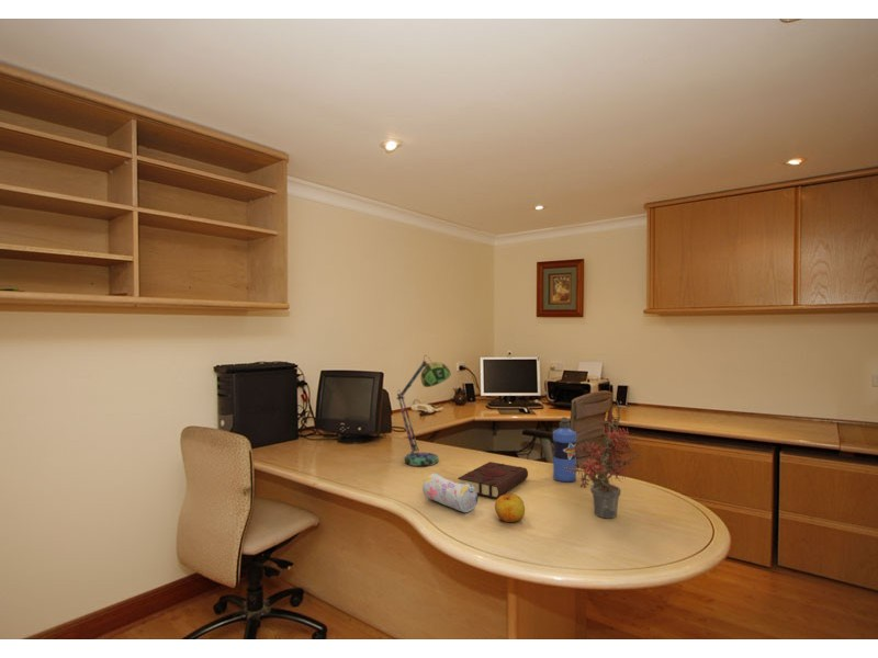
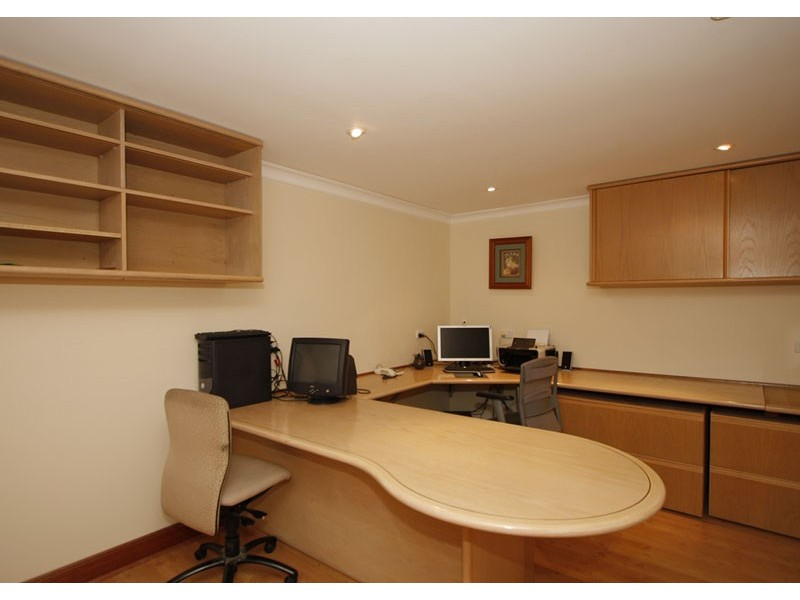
- apple (509, 507)
- potted plant (607, 456)
- water bottle (564, 447)
- pencil case (449, 491)
- desk lamp (407, 412)
- book (496, 476)
